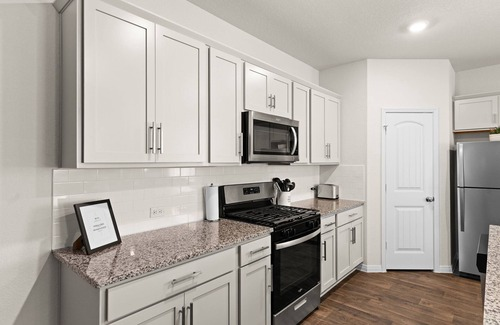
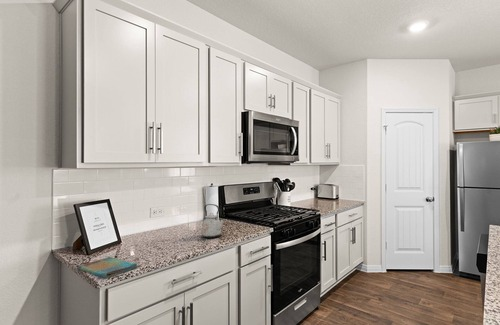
+ kettle (214, 220)
+ dish towel (107, 265)
